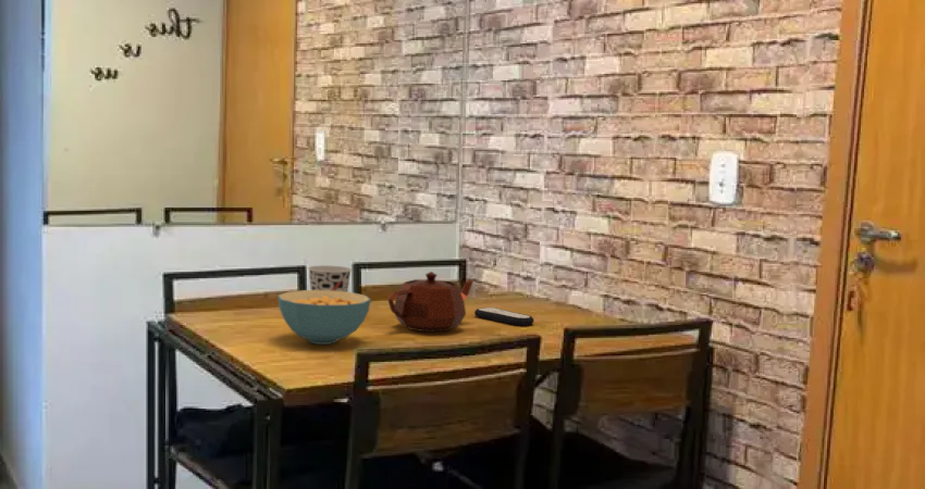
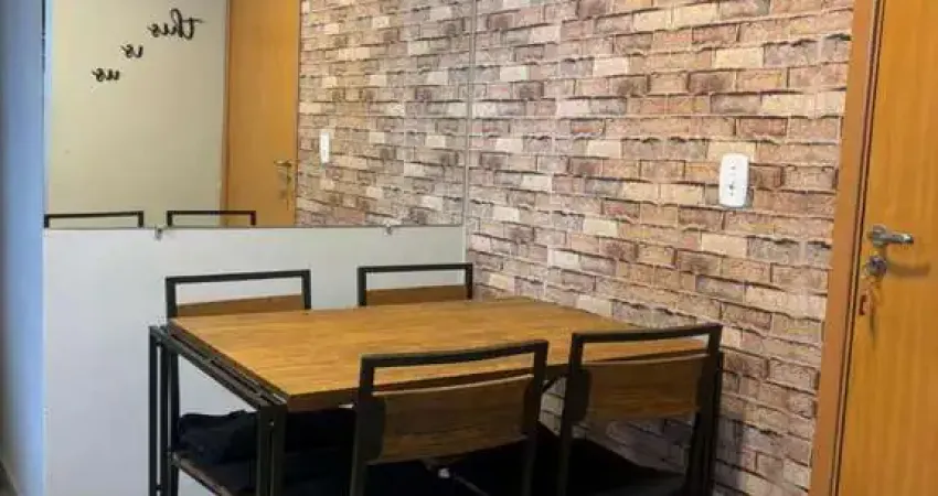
- remote control (504, 315)
- cereal bowl (323, 318)
- teapot (432, 299)
- cup (329, 289)
